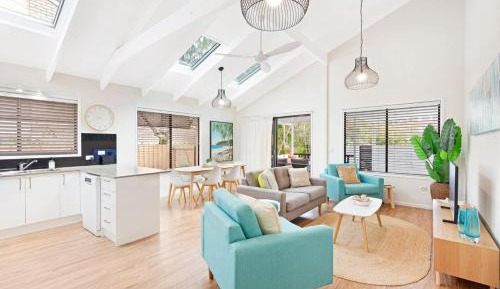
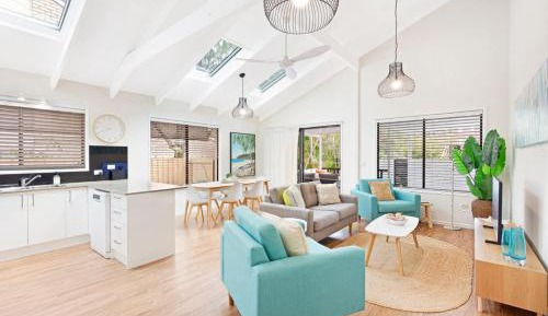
+ floor lamp (452, 186)
